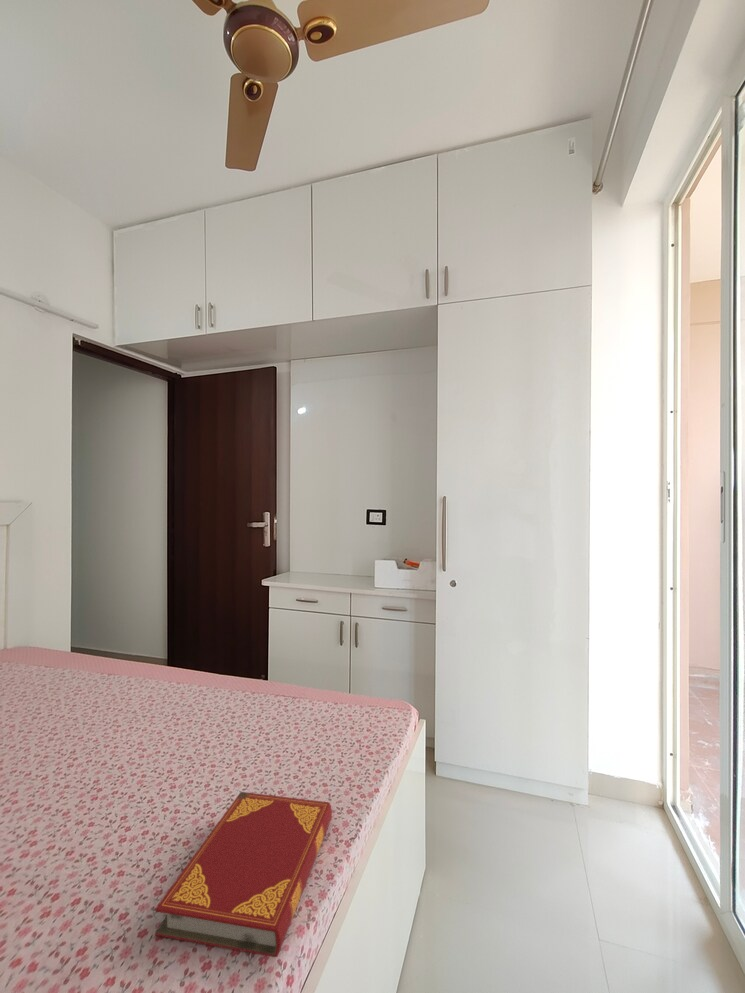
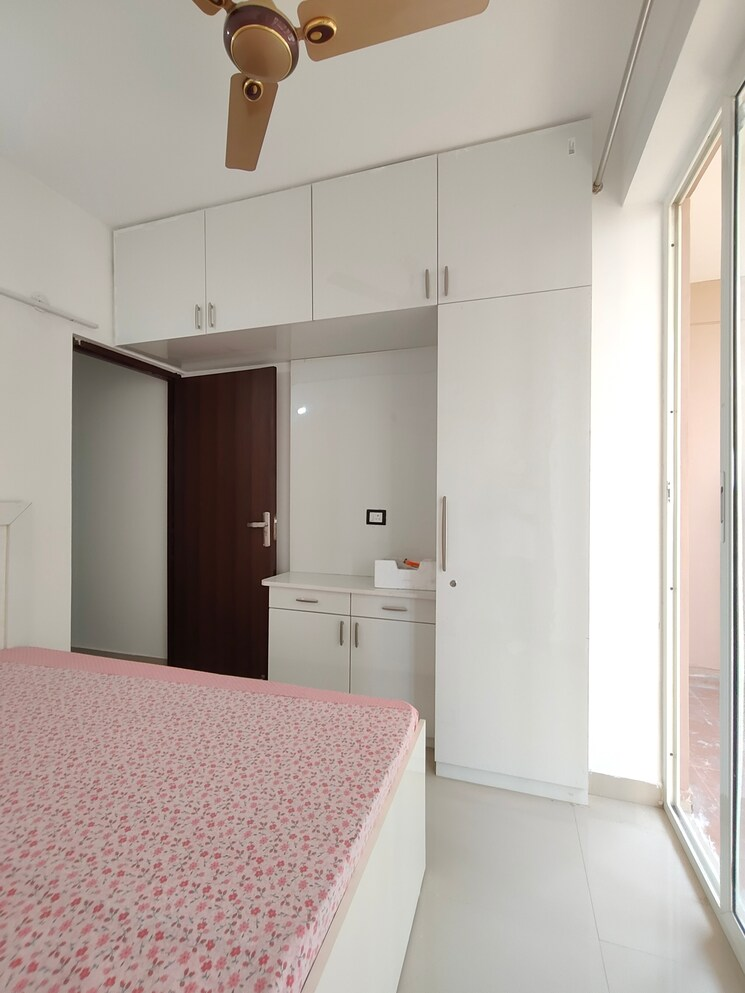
- hardback book (256, 859)
